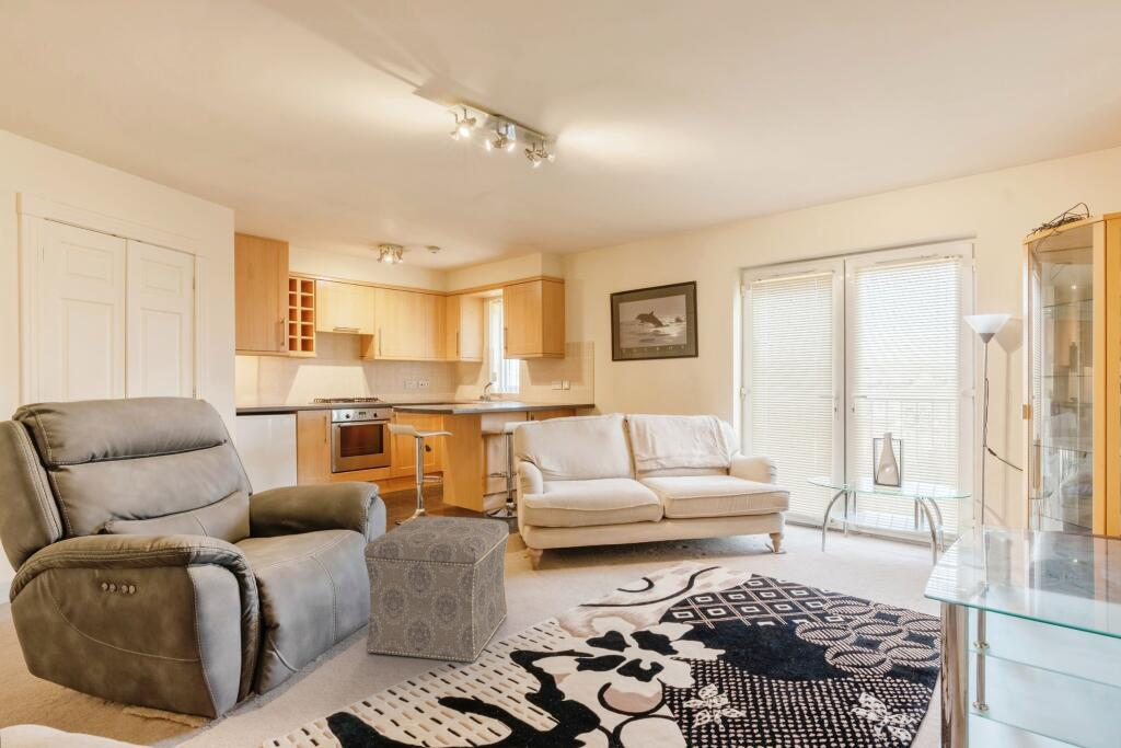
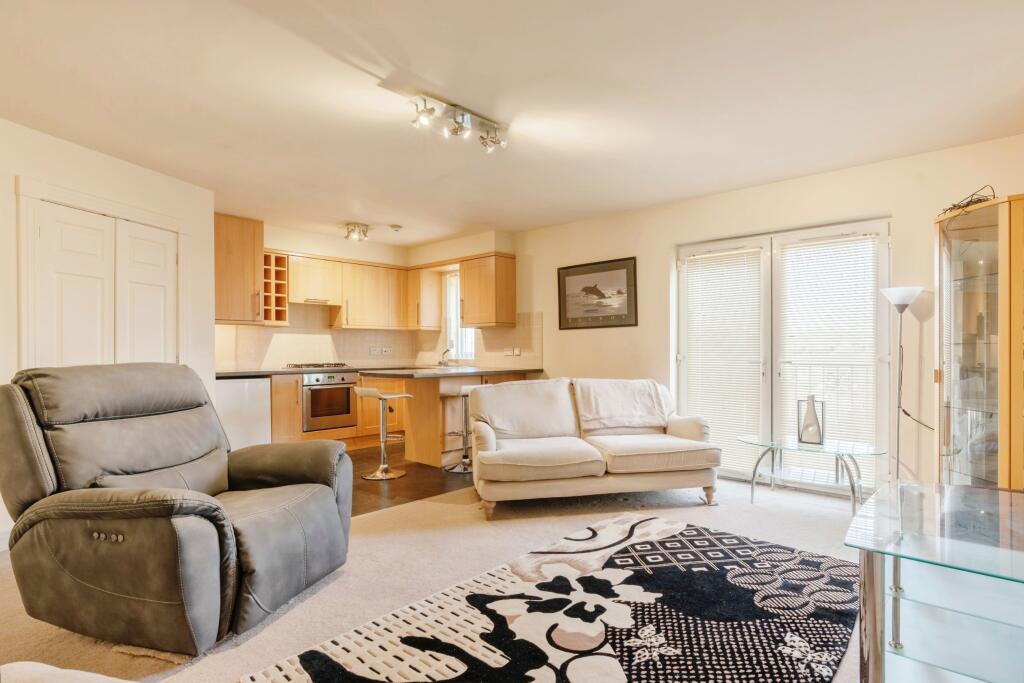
- ottoman (441, 579)
